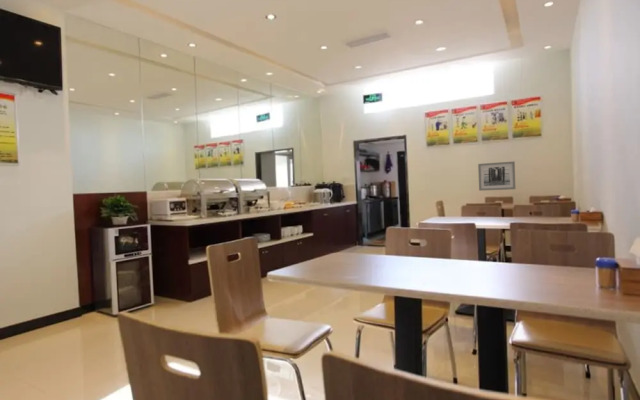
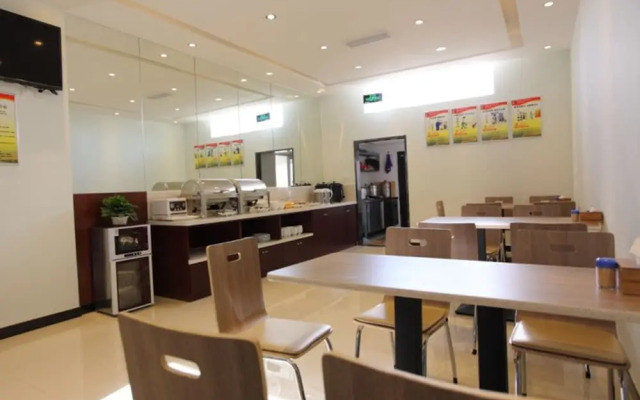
- wall art (496, 176)
